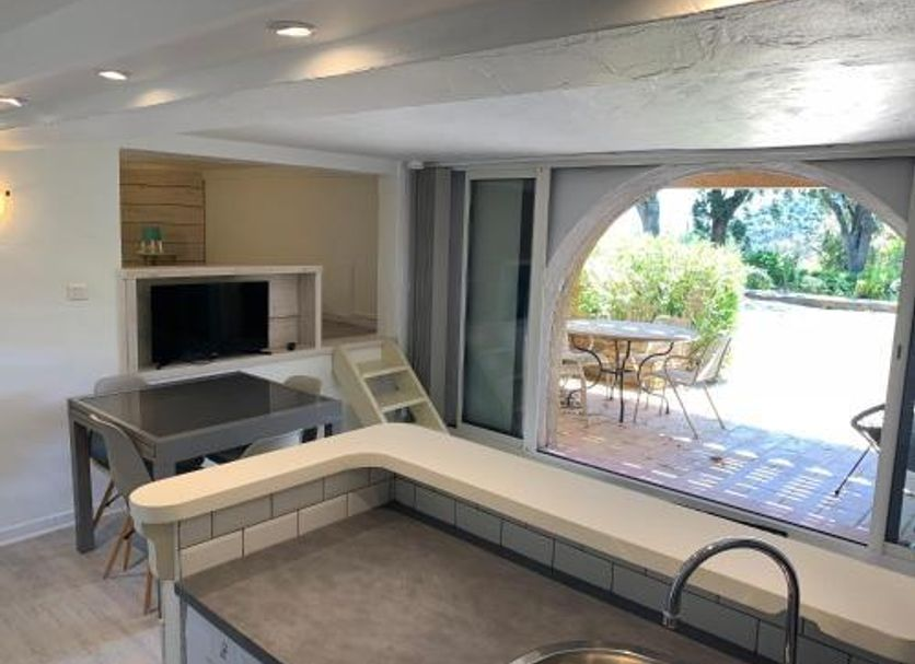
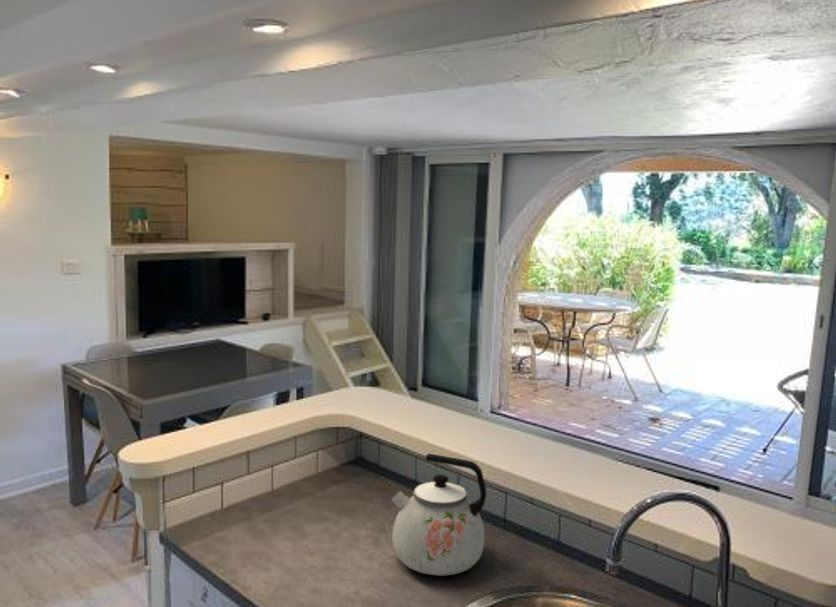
+ kettle (438, 508)
